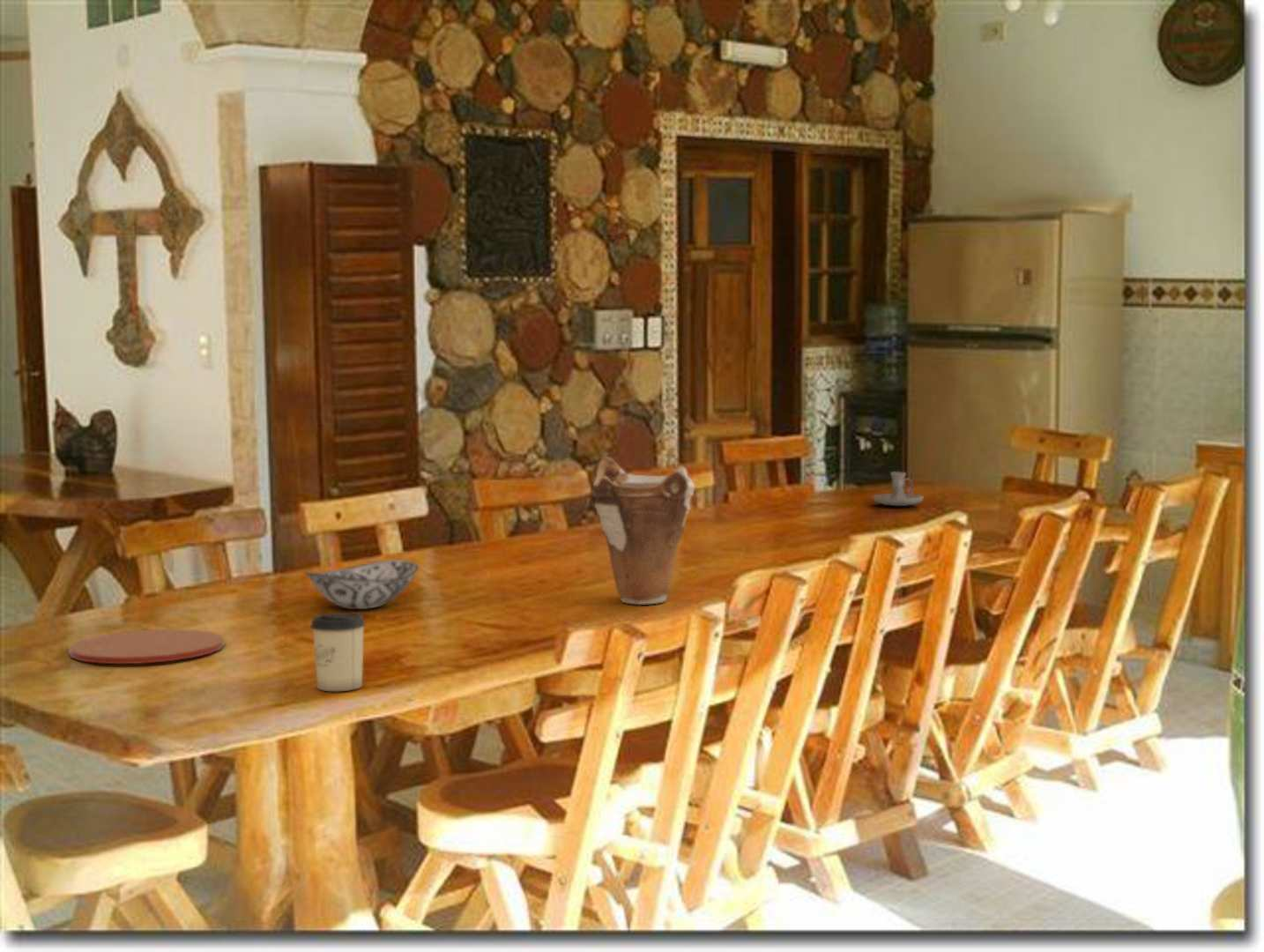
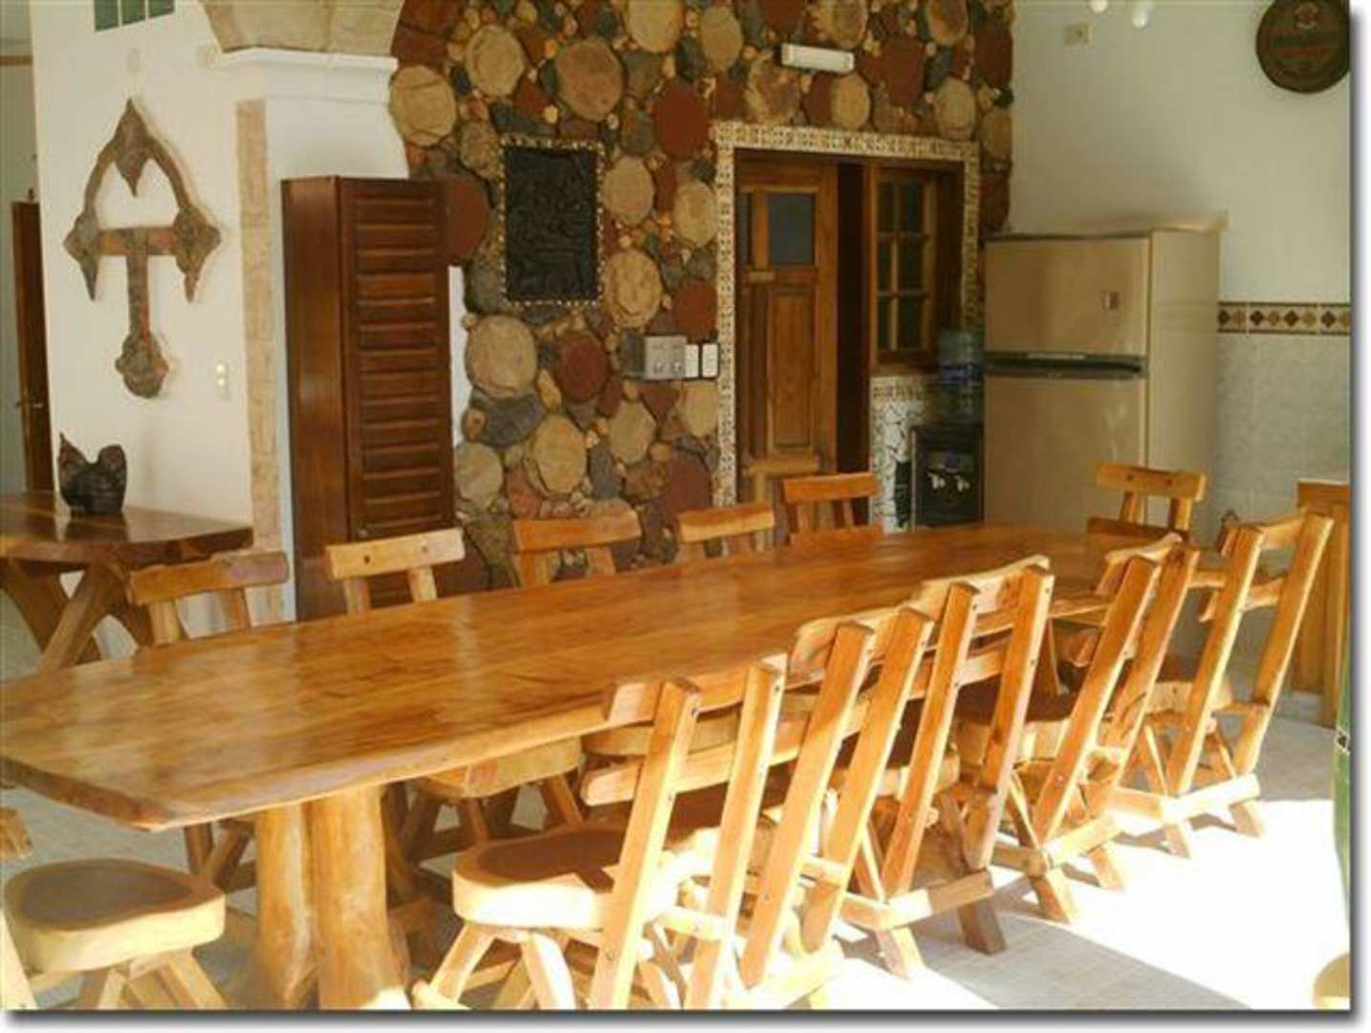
- decorative bowl (362, 586)
- candle holder (900, 488)
- plate (147, 645)
- vase (643, 530)
- cup (338, 651)
